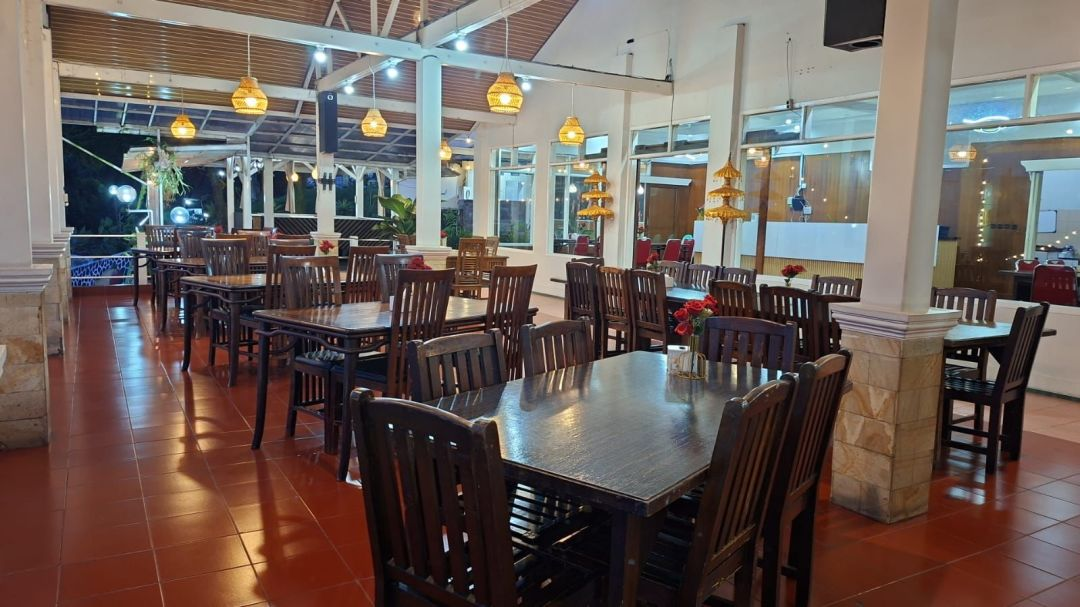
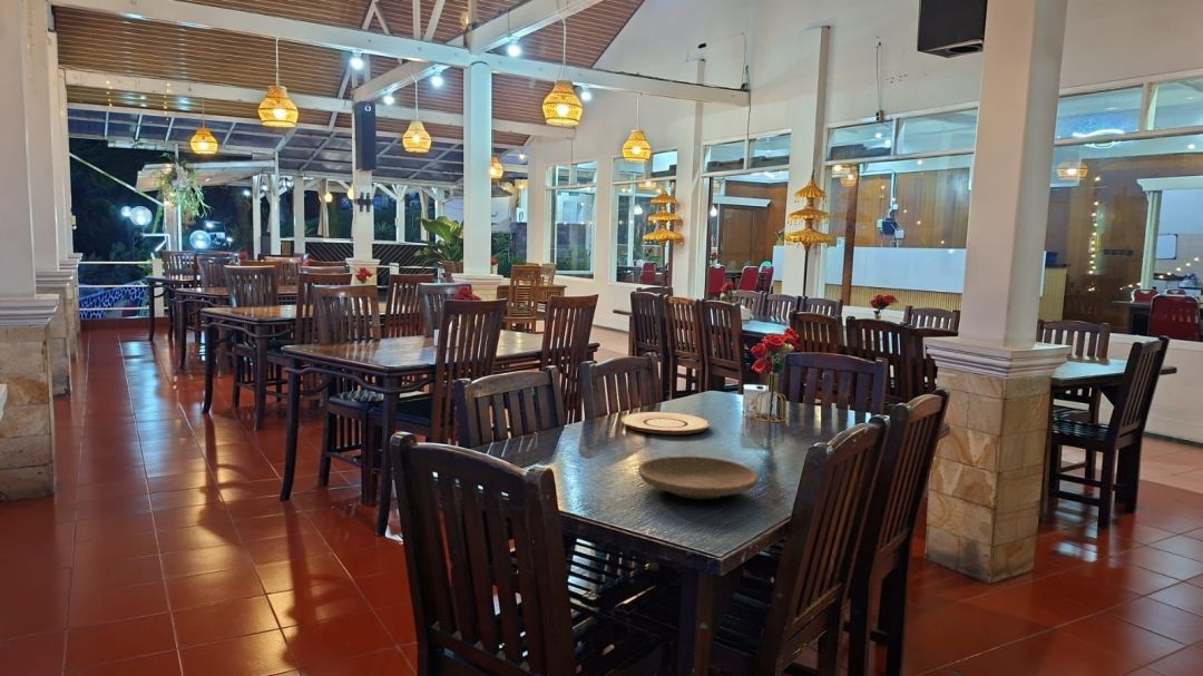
+ plate (665, 422)
+ plate (696, 480)
